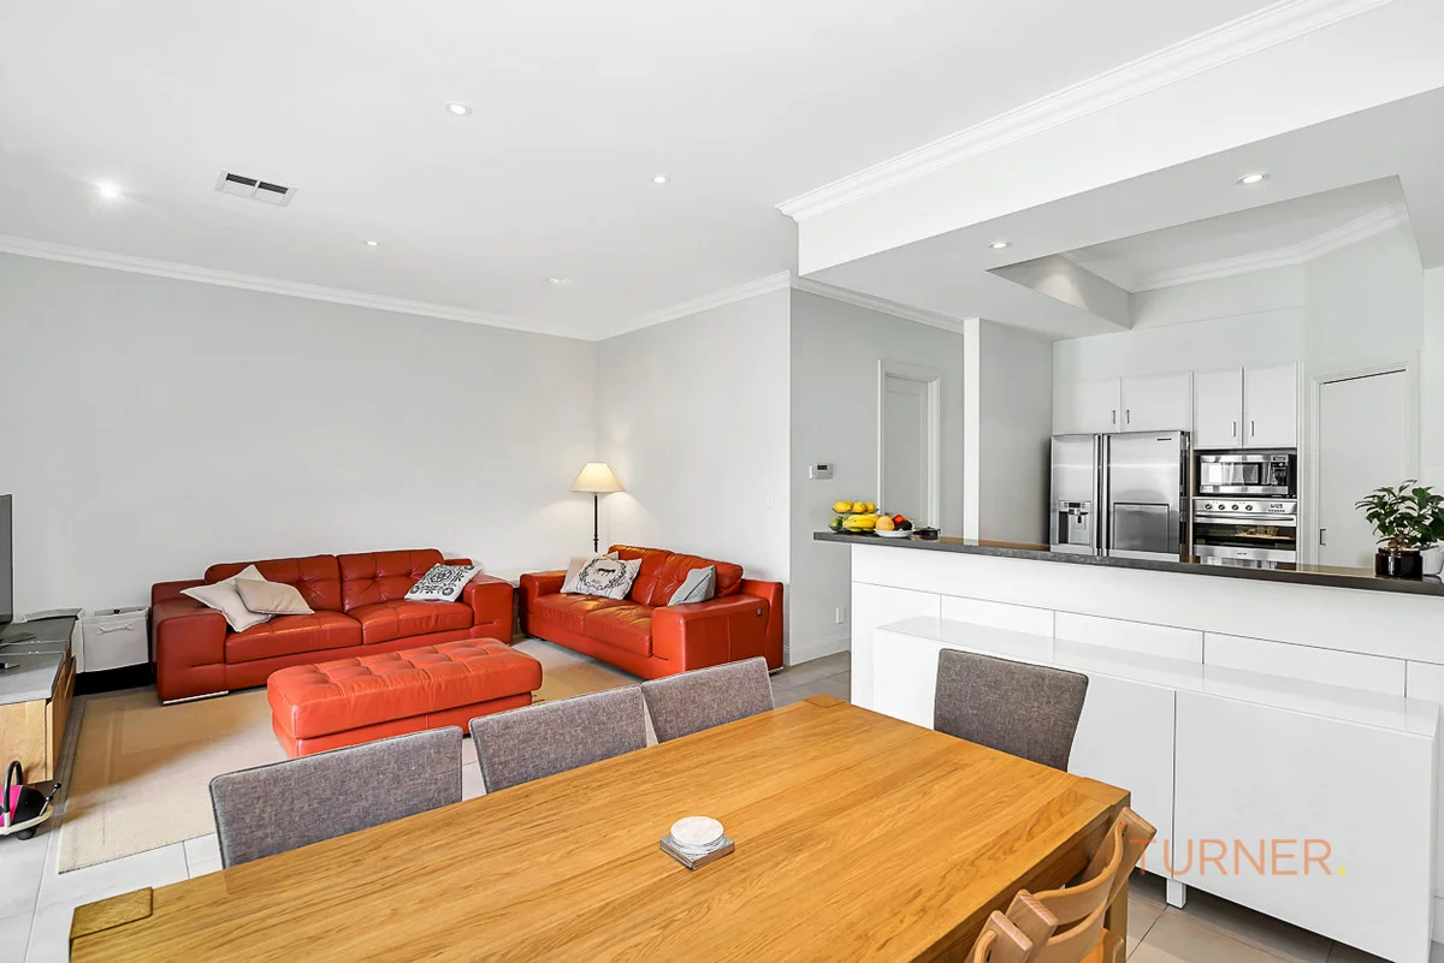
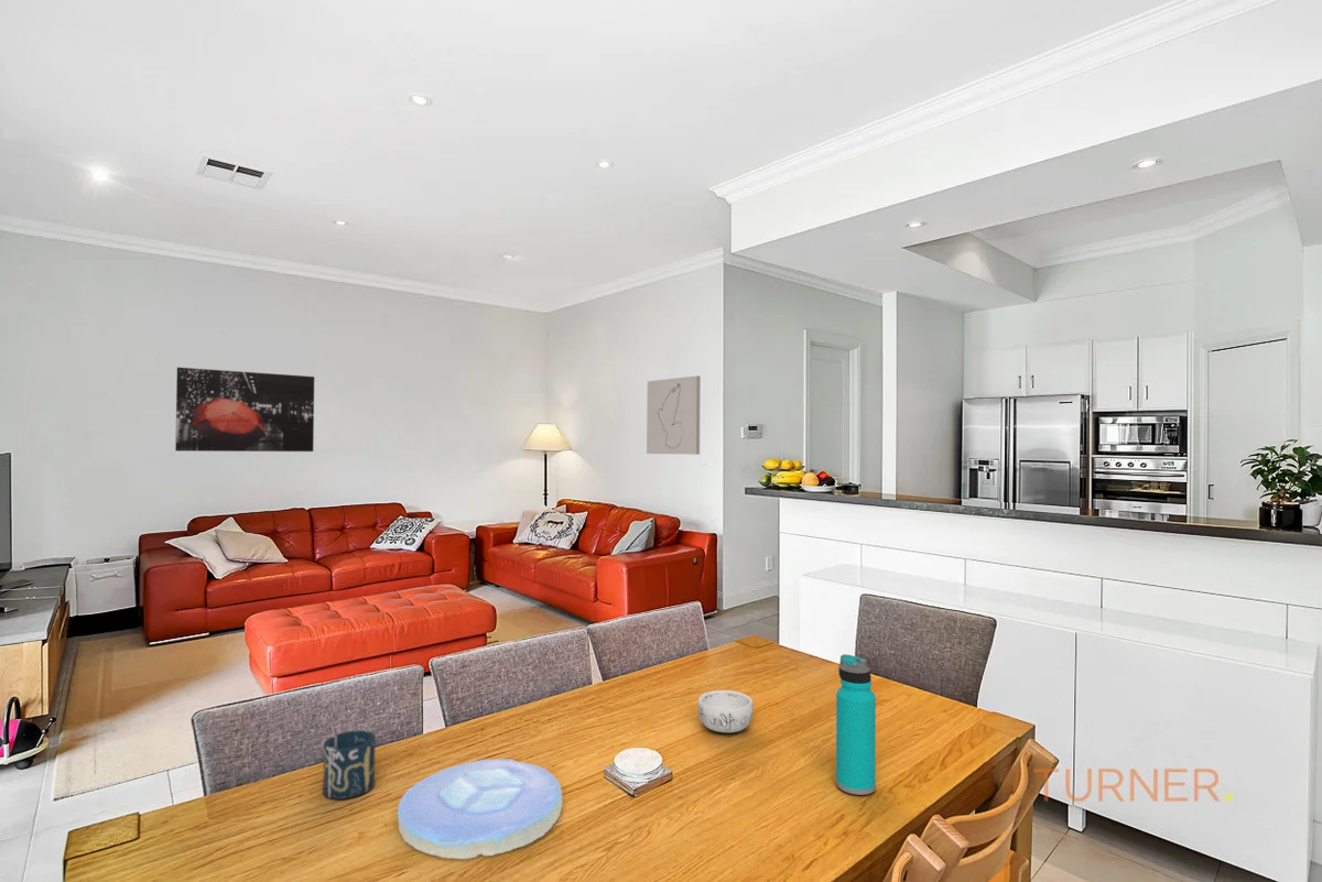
+ plate (483, 798)
+ wall art (248, 411)
+ wall art (672, 416)
+ water bottle (855, 721)
+ decorative bowl (722, 711)
+ cup (349, 760)
